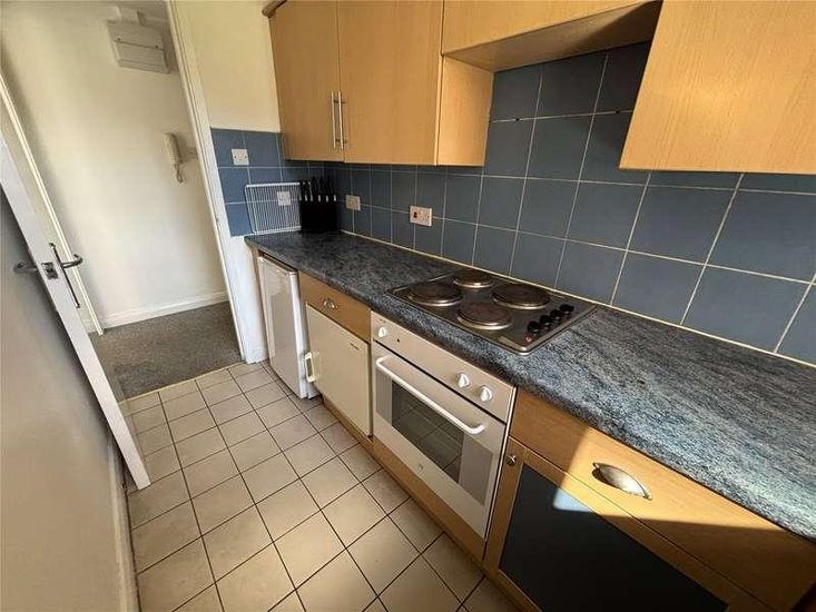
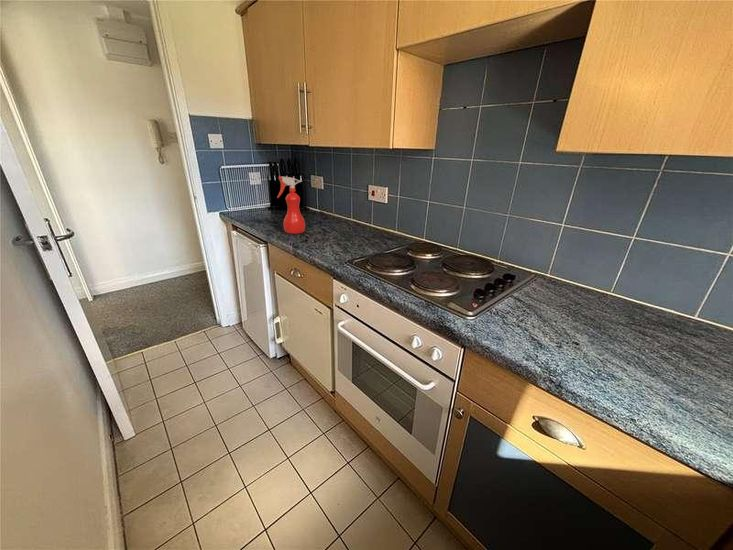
+ spray bottle (290, 205)
